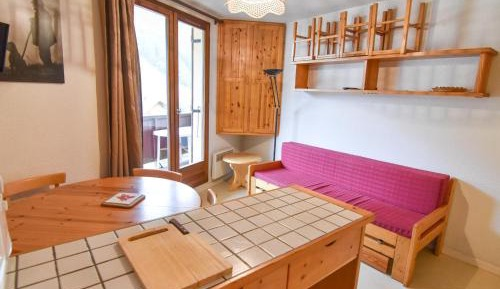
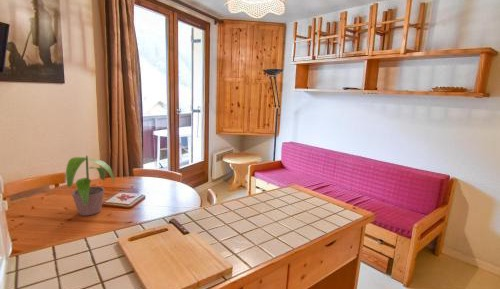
+ potted plant (88, 183)
